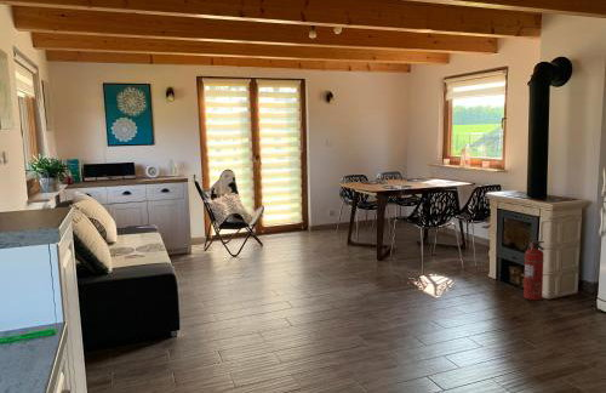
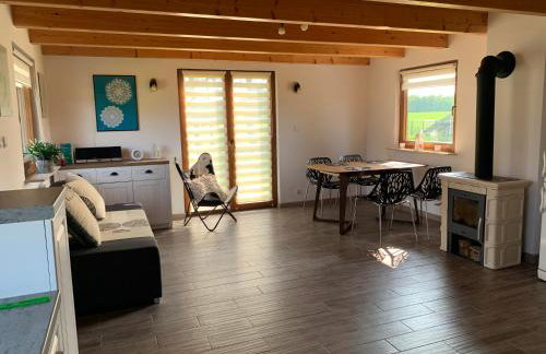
- fire extinguisher (533, 268)
